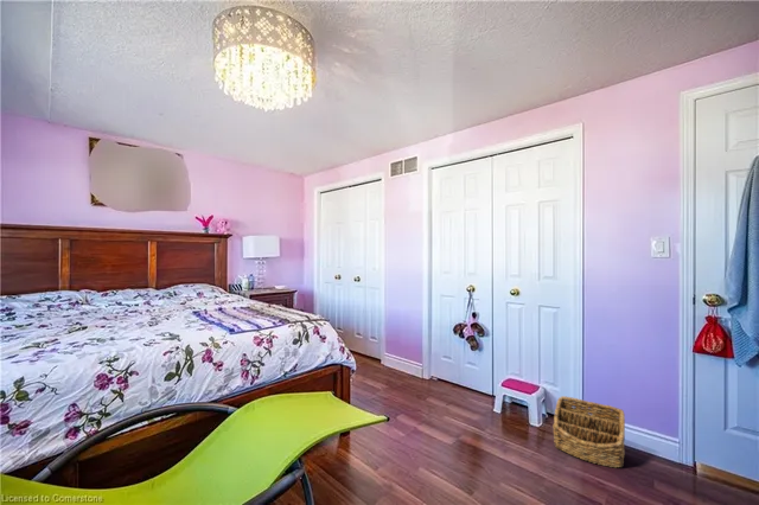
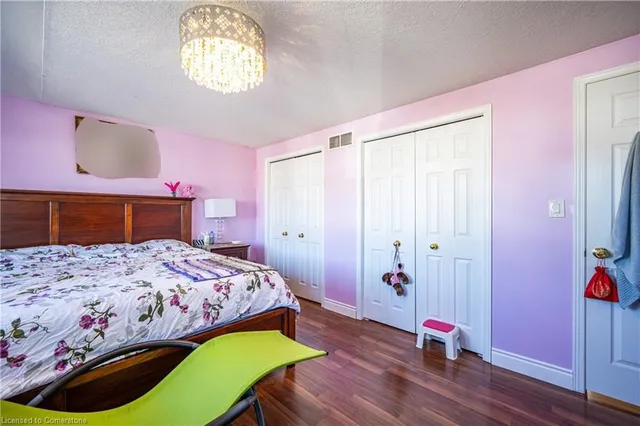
- basket (587, 429)
